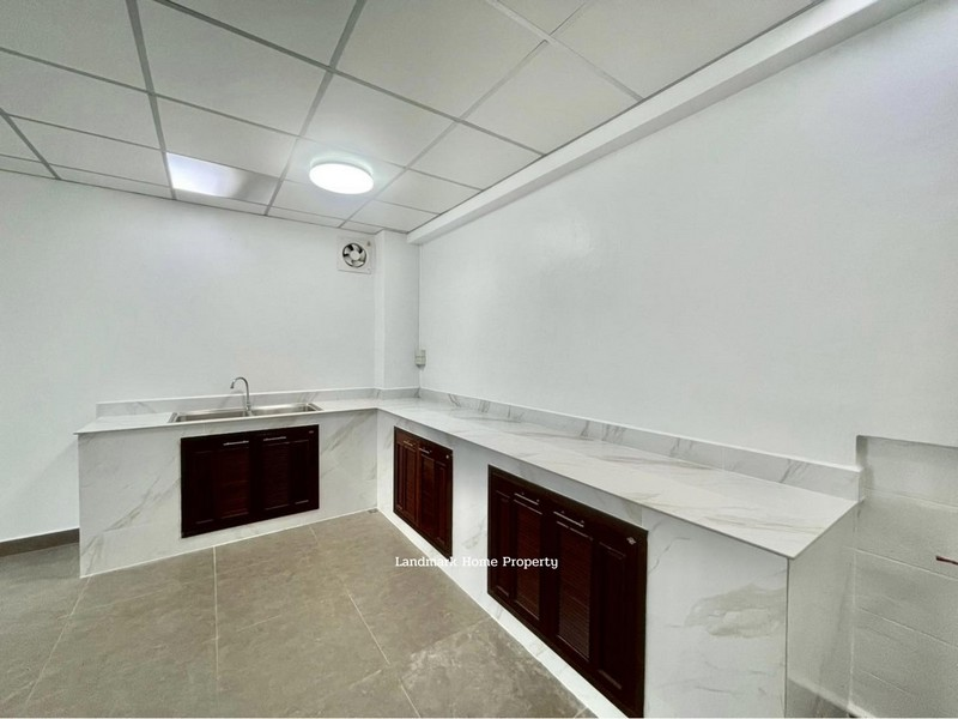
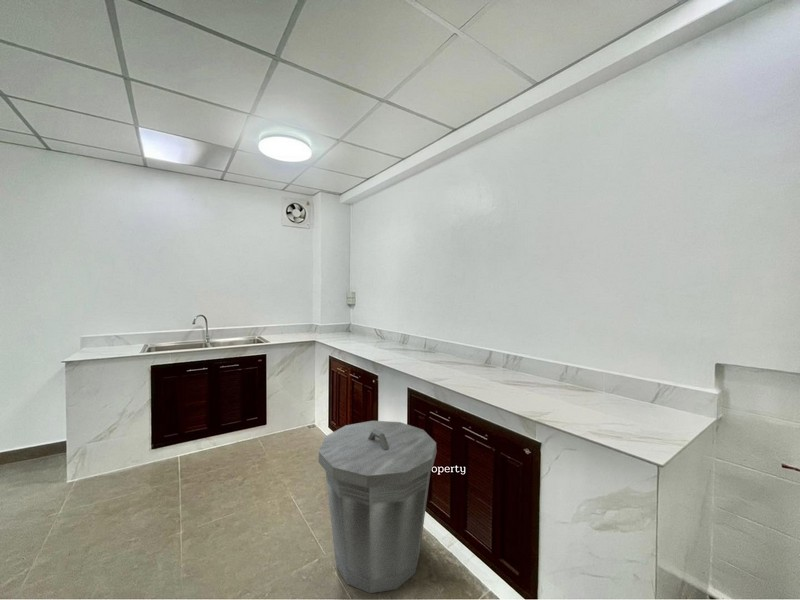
+ trash can (378, 492)
